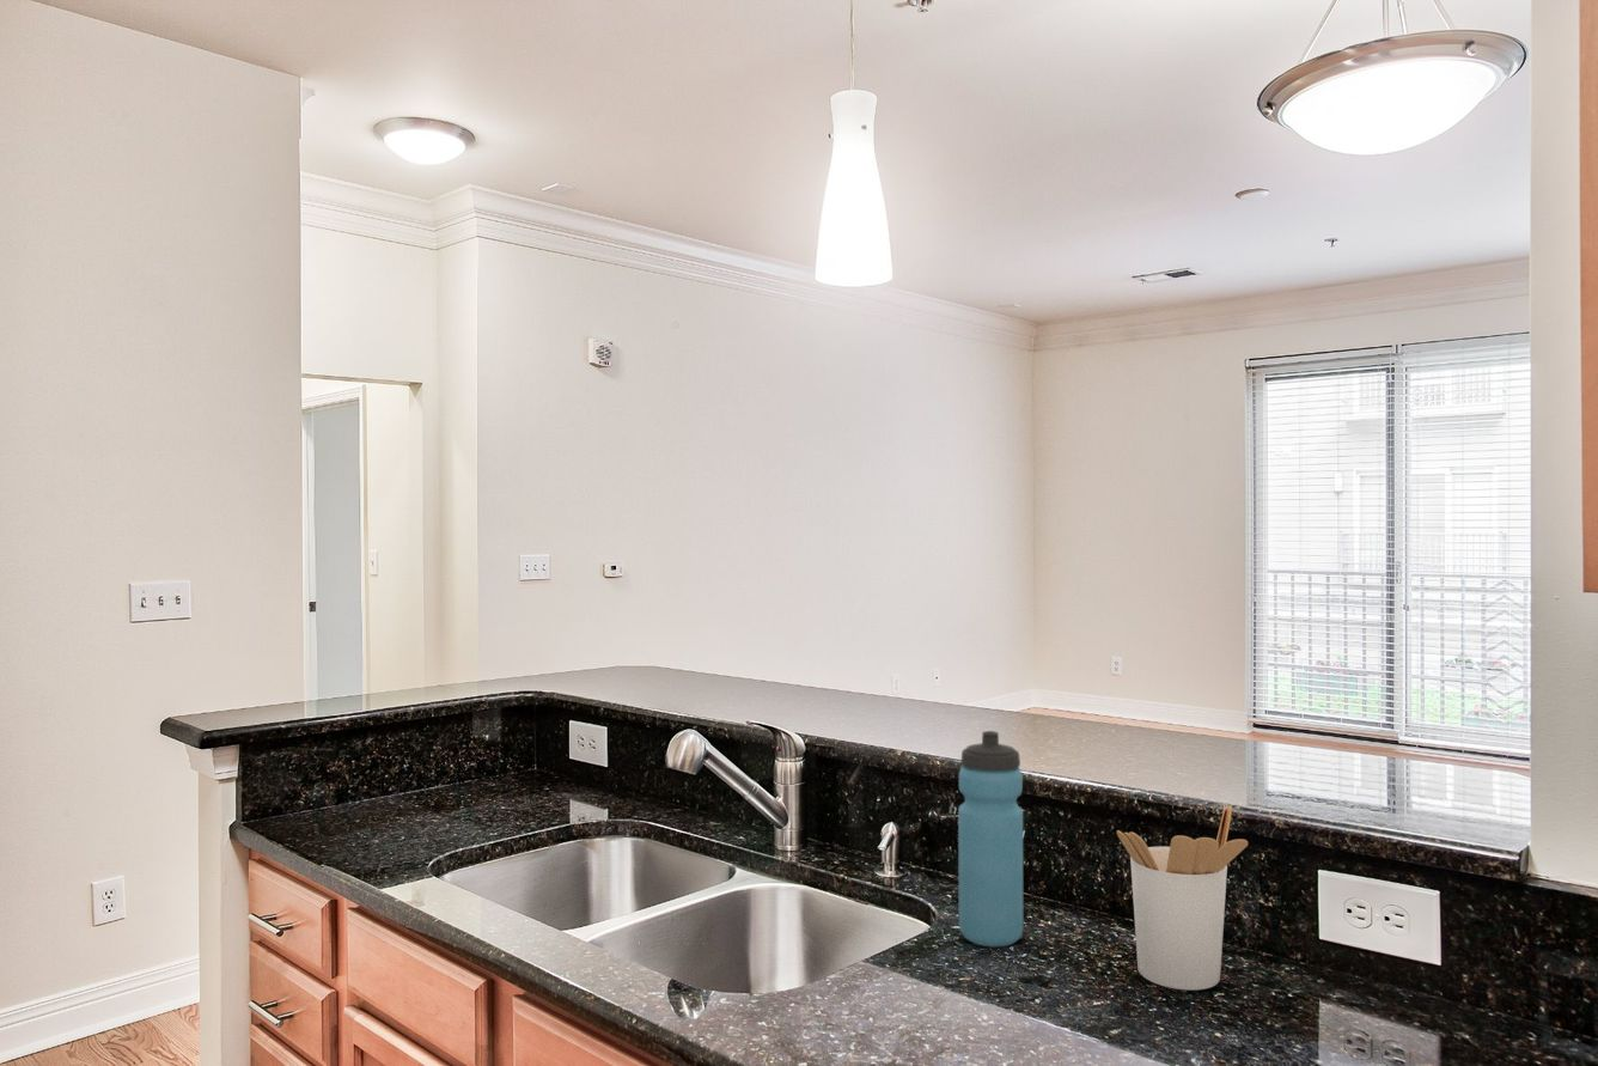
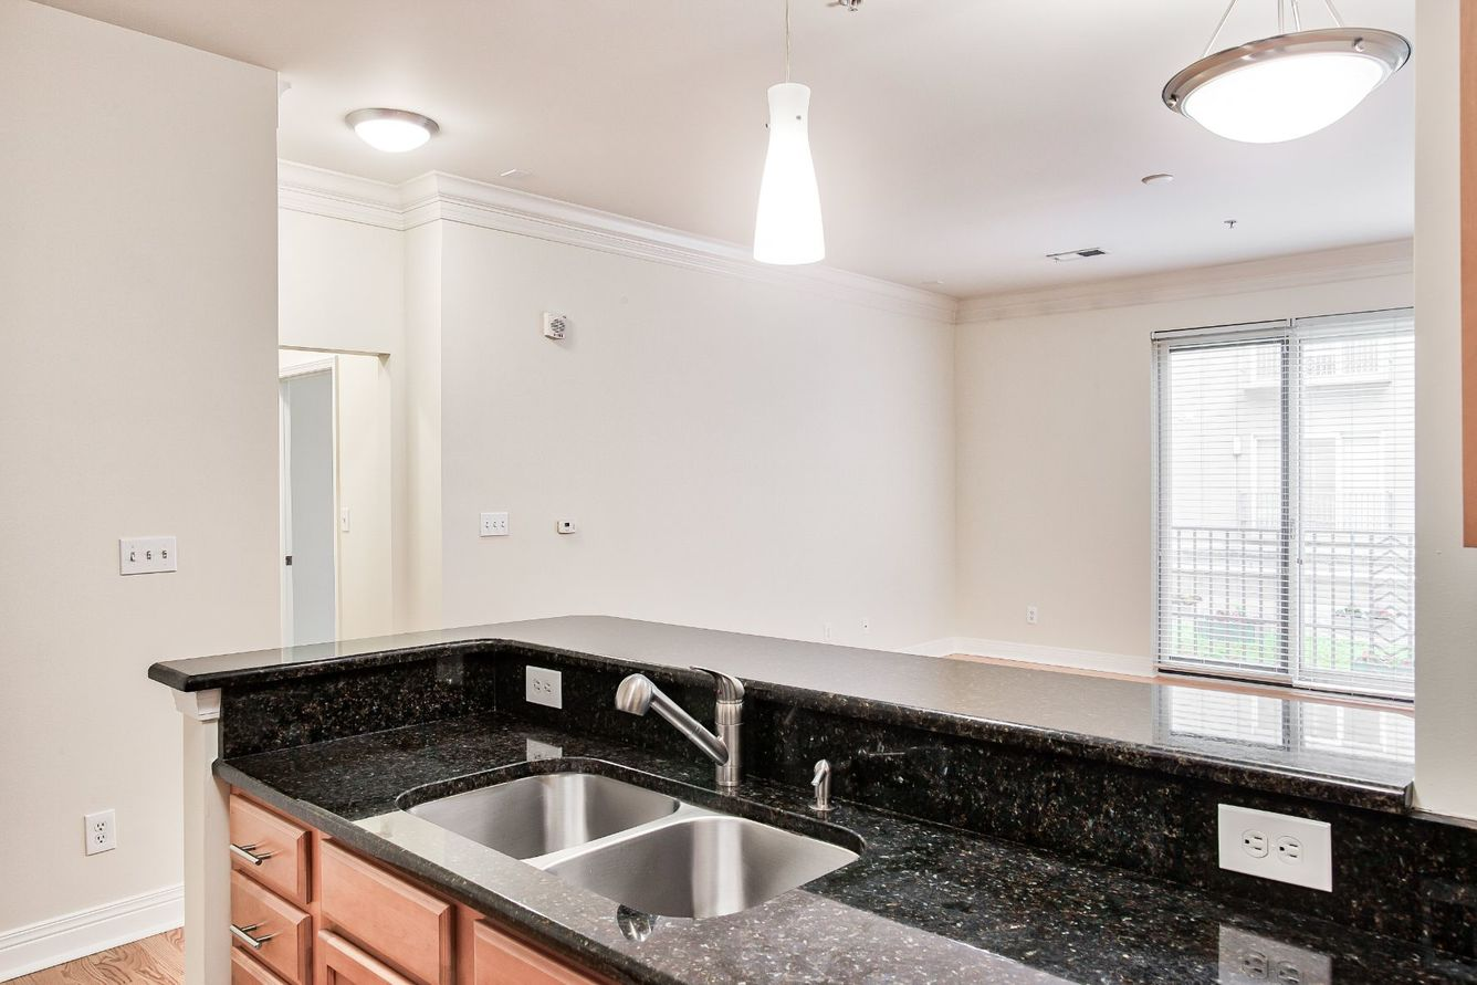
- utensil holder (1188, 897)
- water bottle (990, 834)
